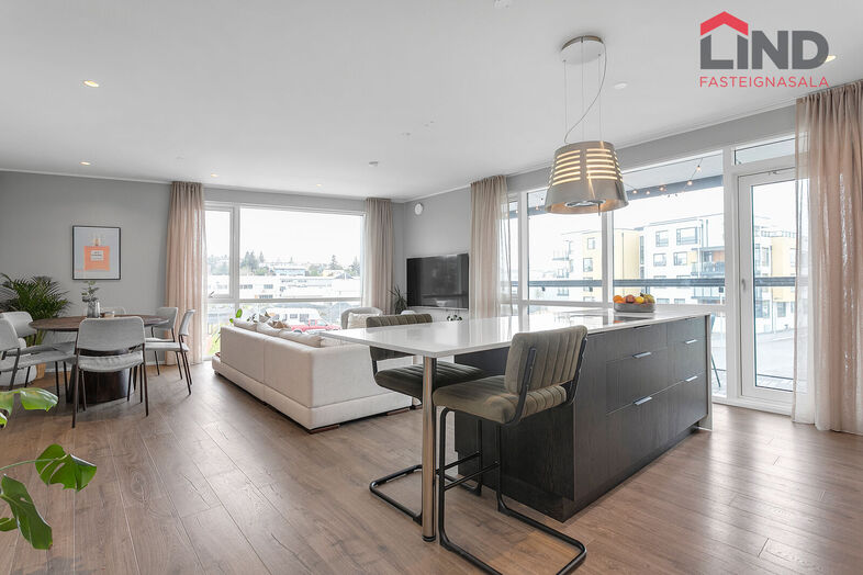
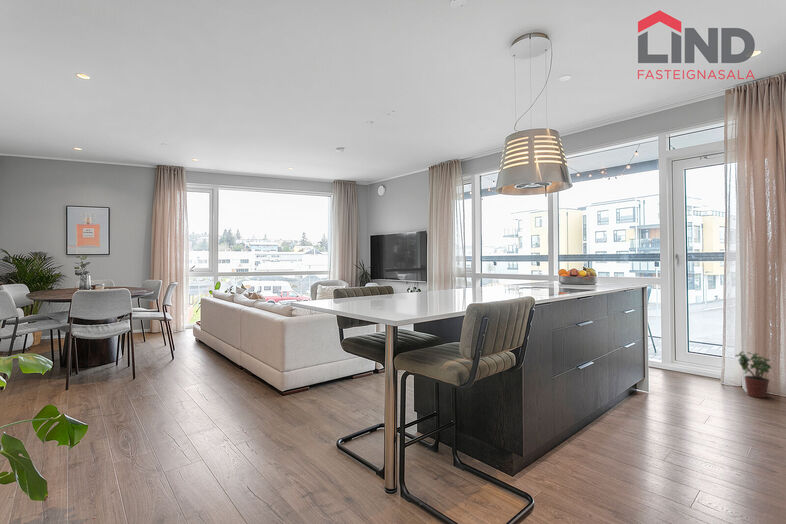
+ potted plant (755, 373)
